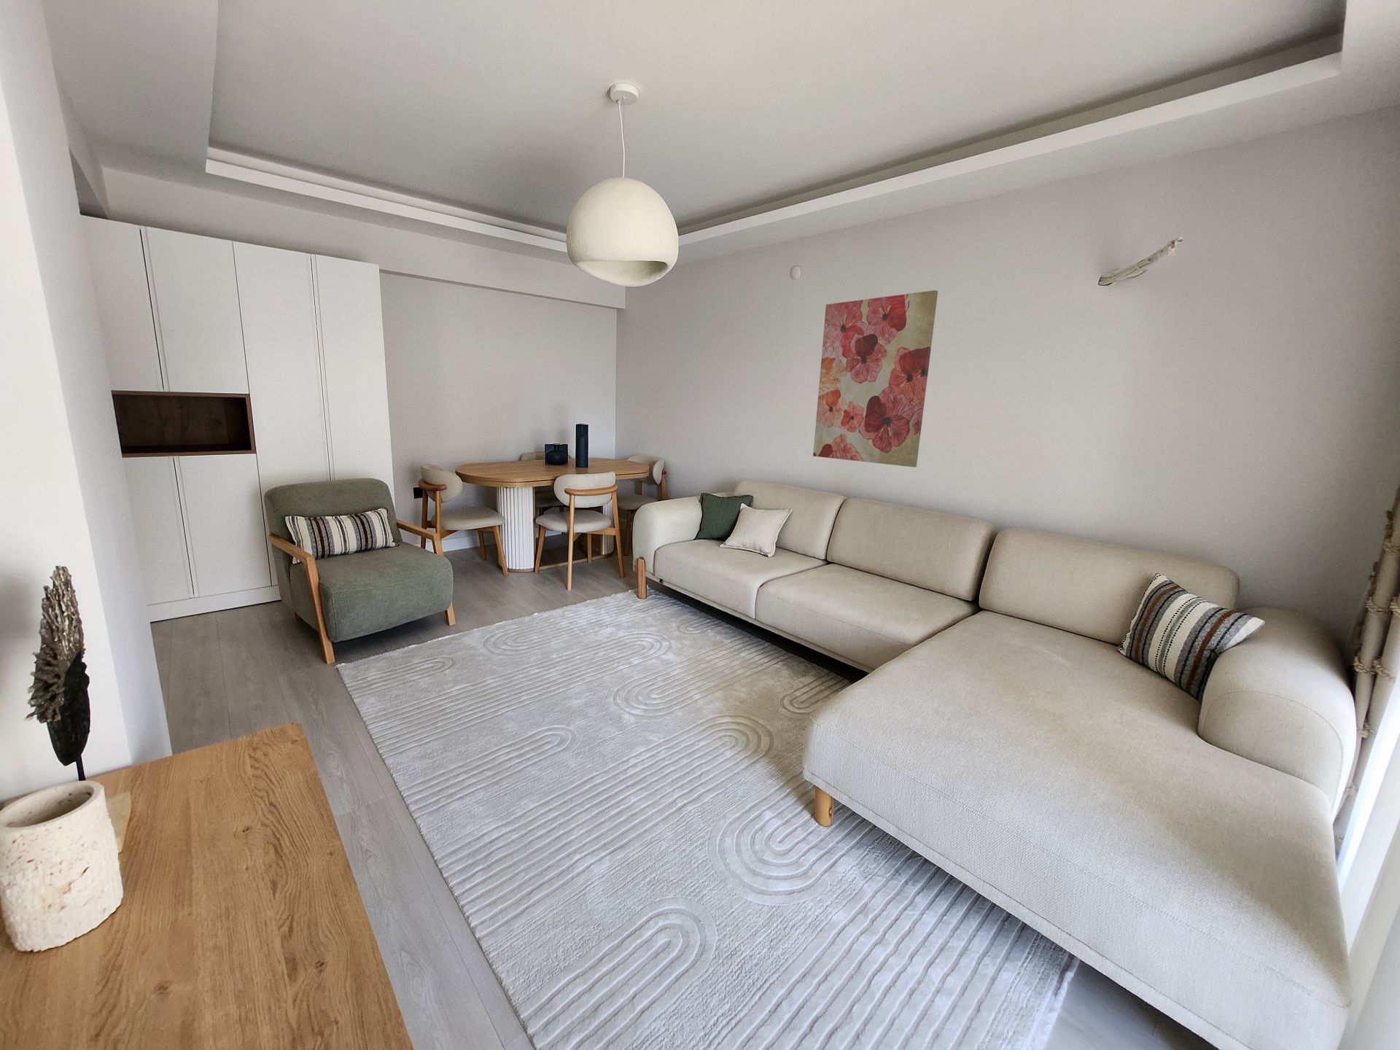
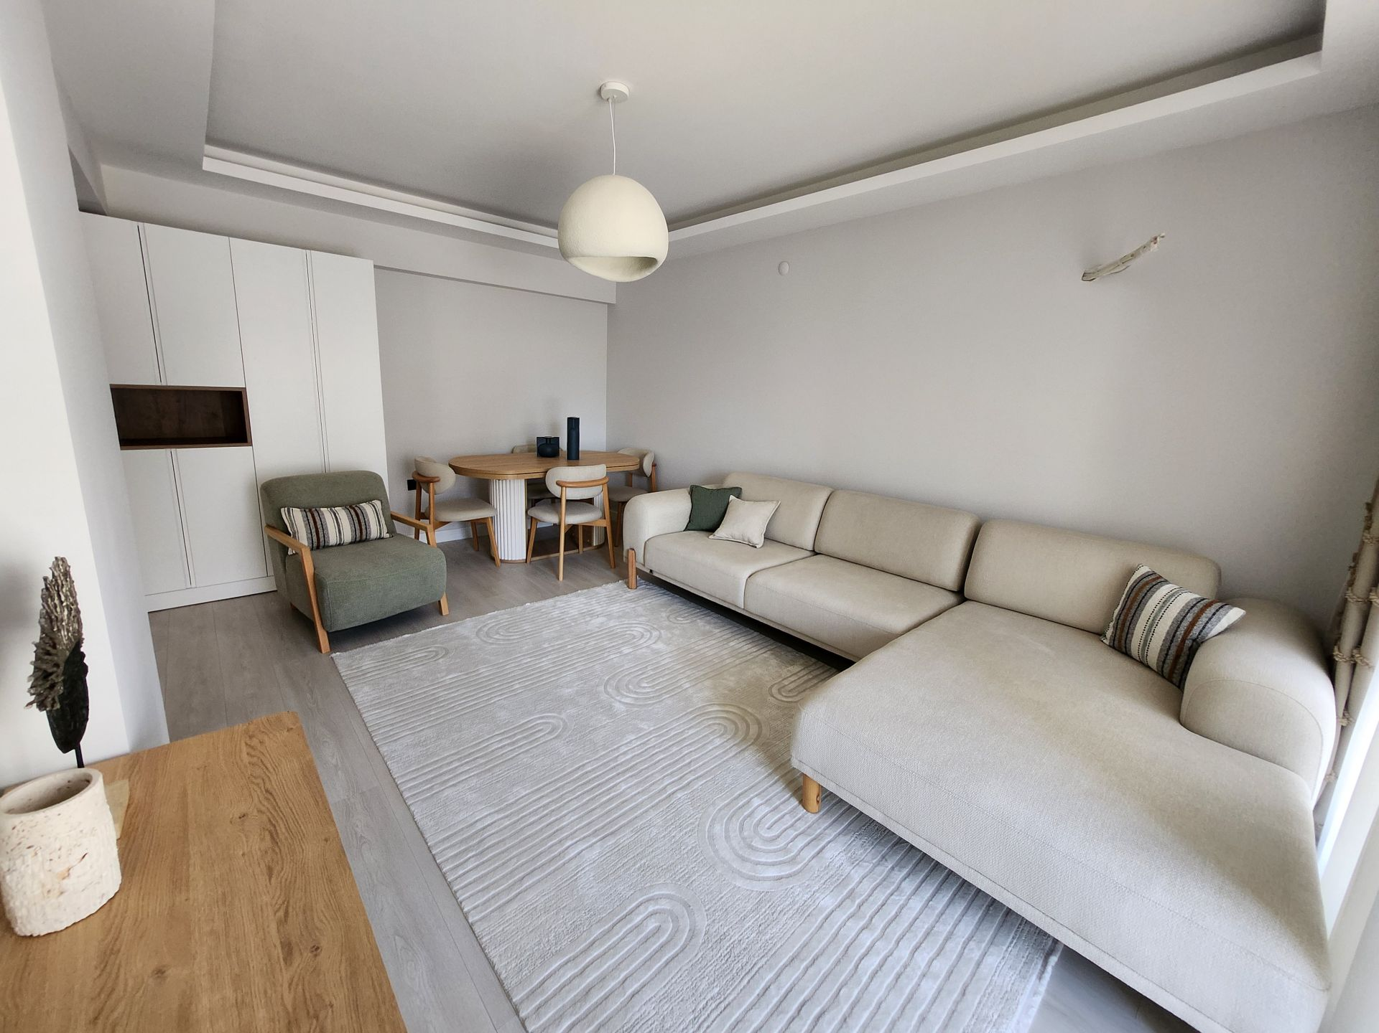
- wall art (869, 382)
